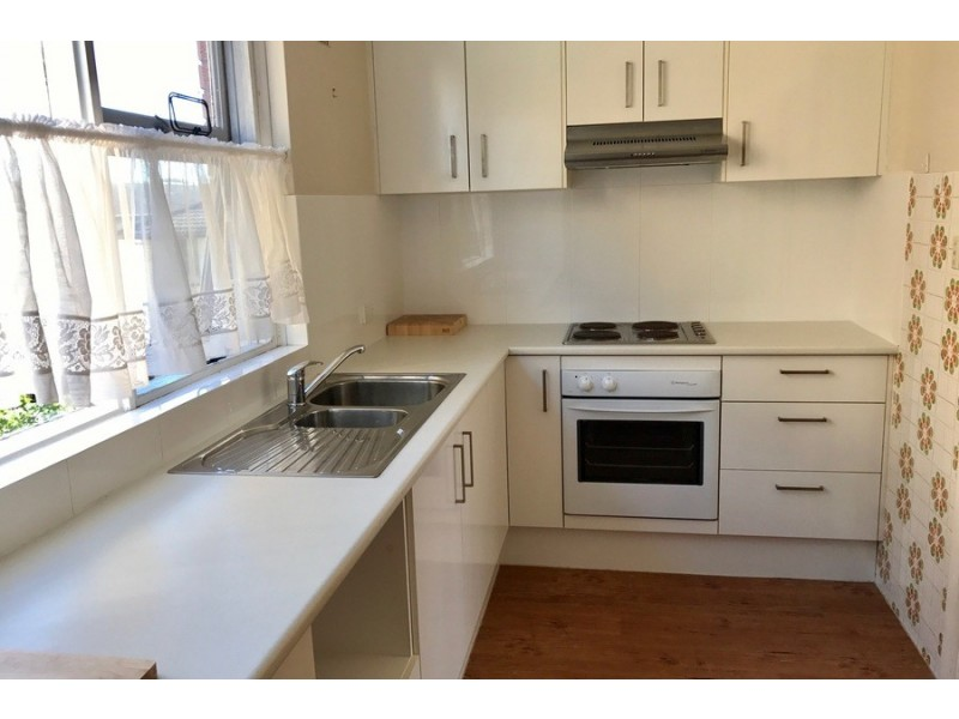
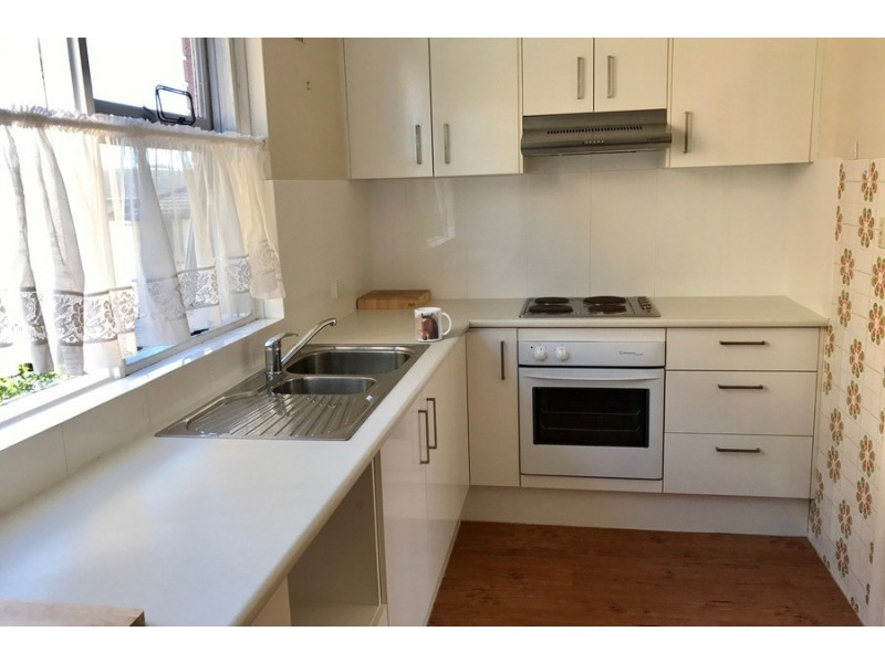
+ mug (430, 324)
